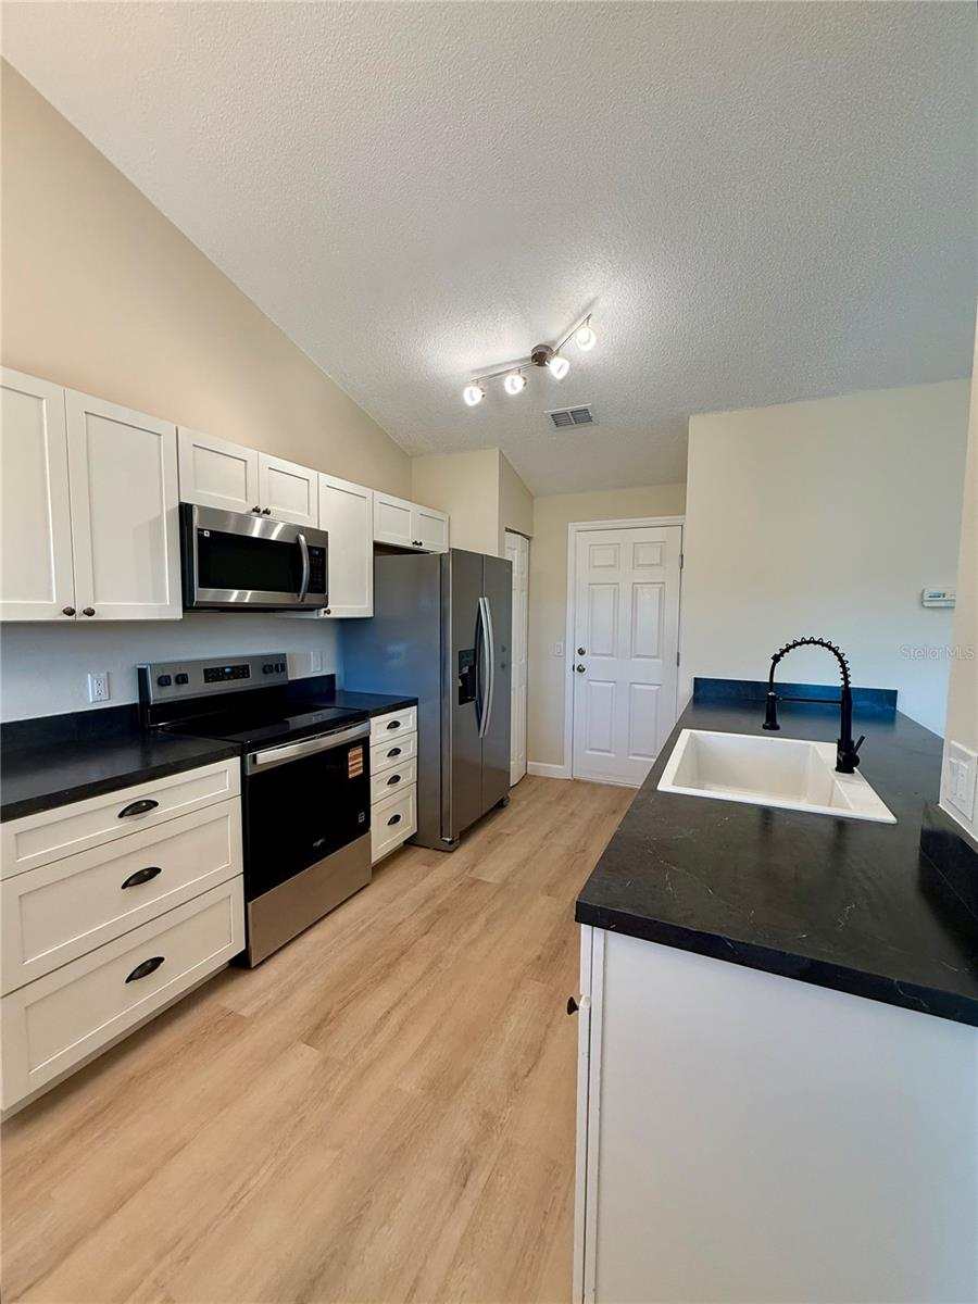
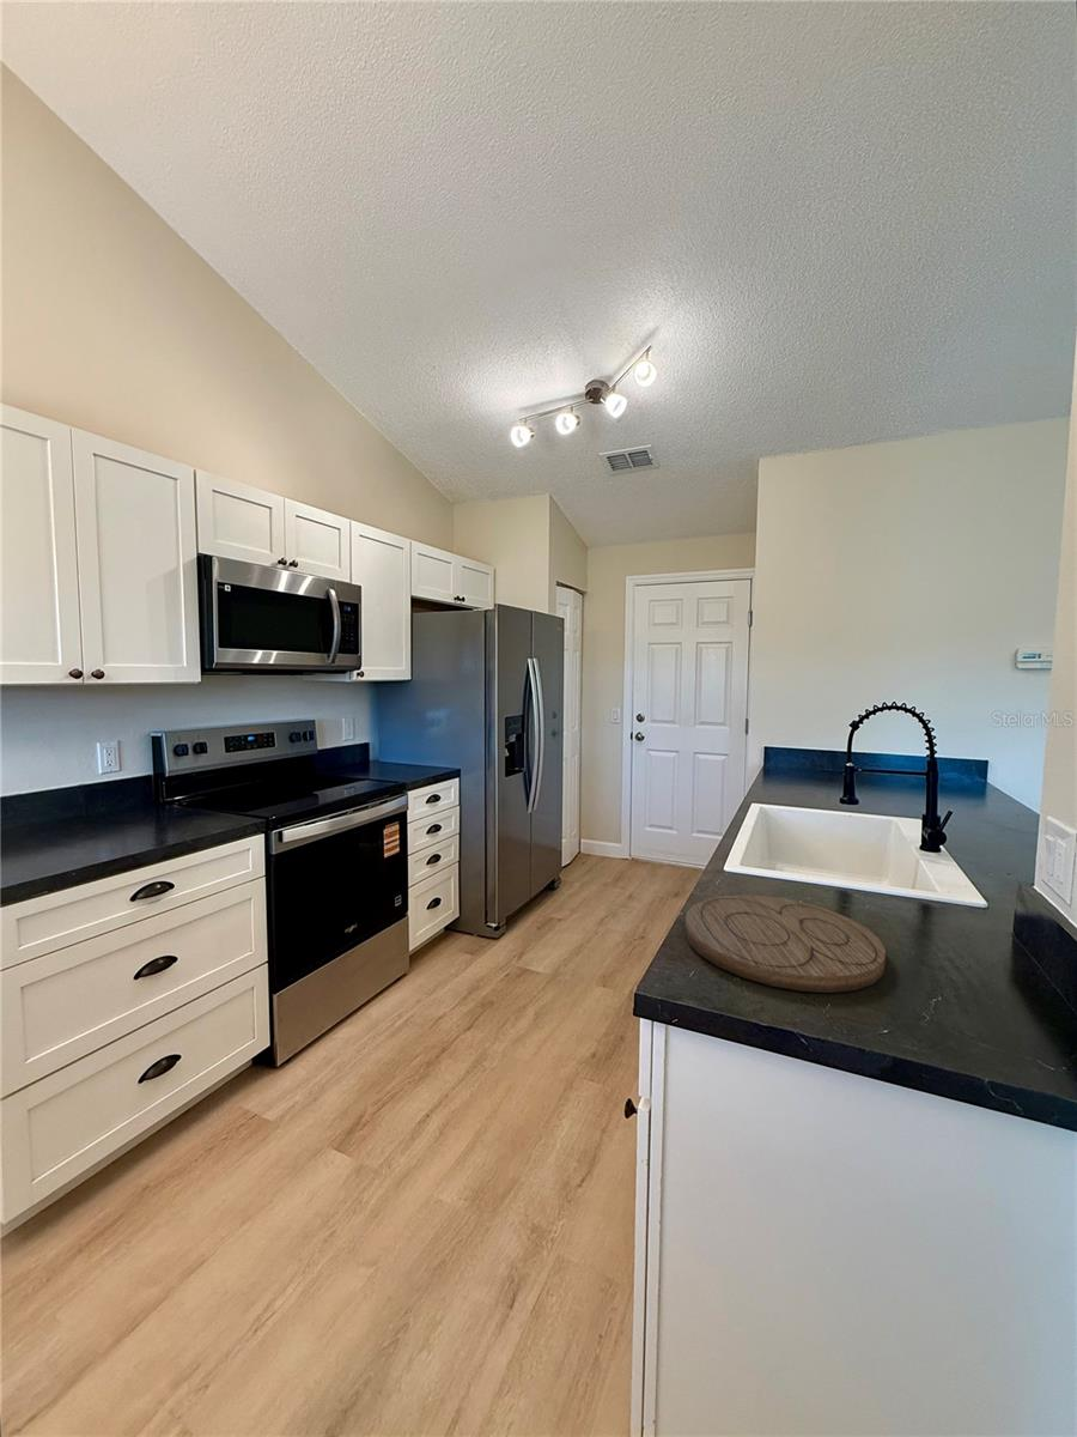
+ cutting board (778, 935)
